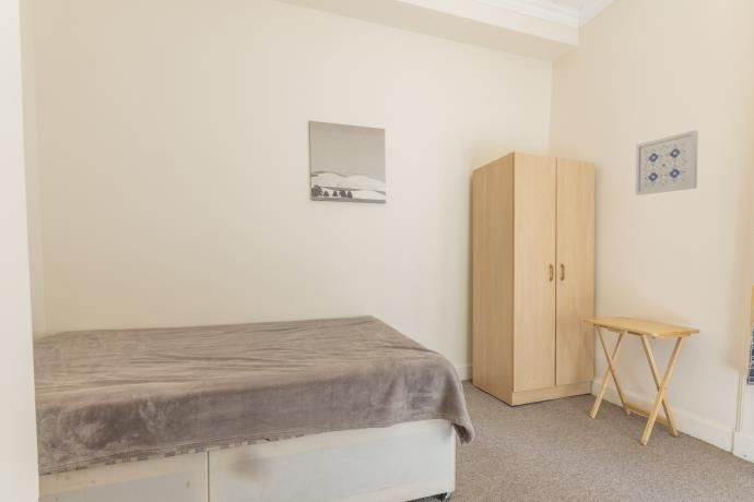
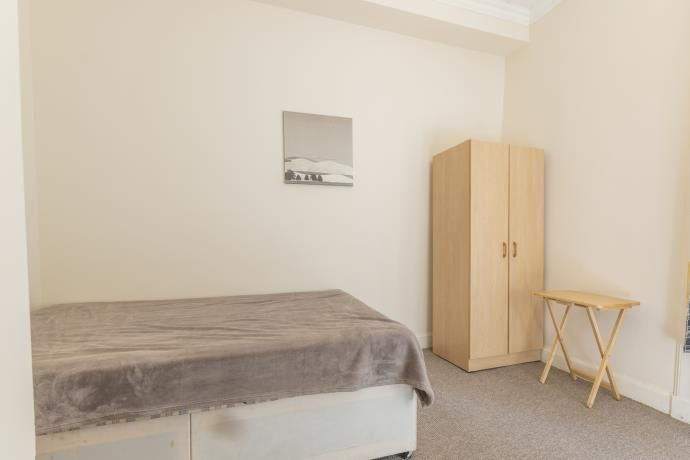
- wall art (664, 165)
